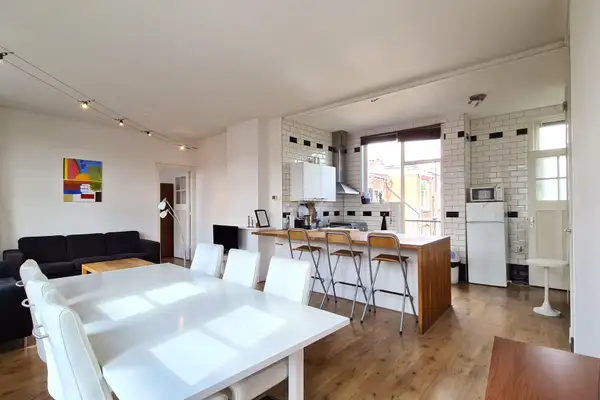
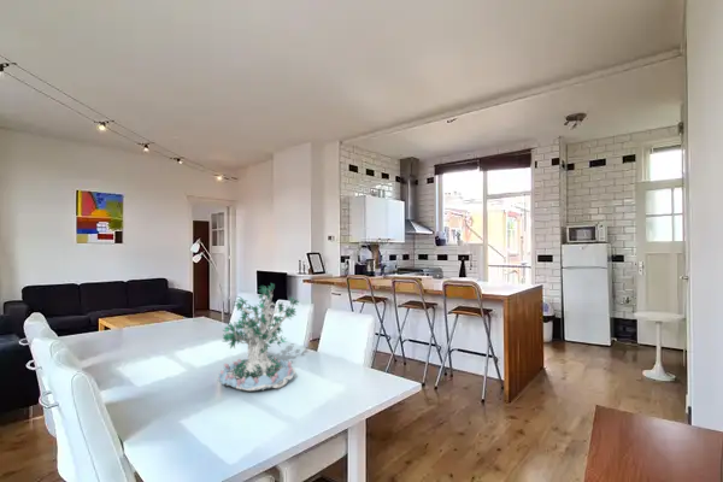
+ plant (254, 333)
